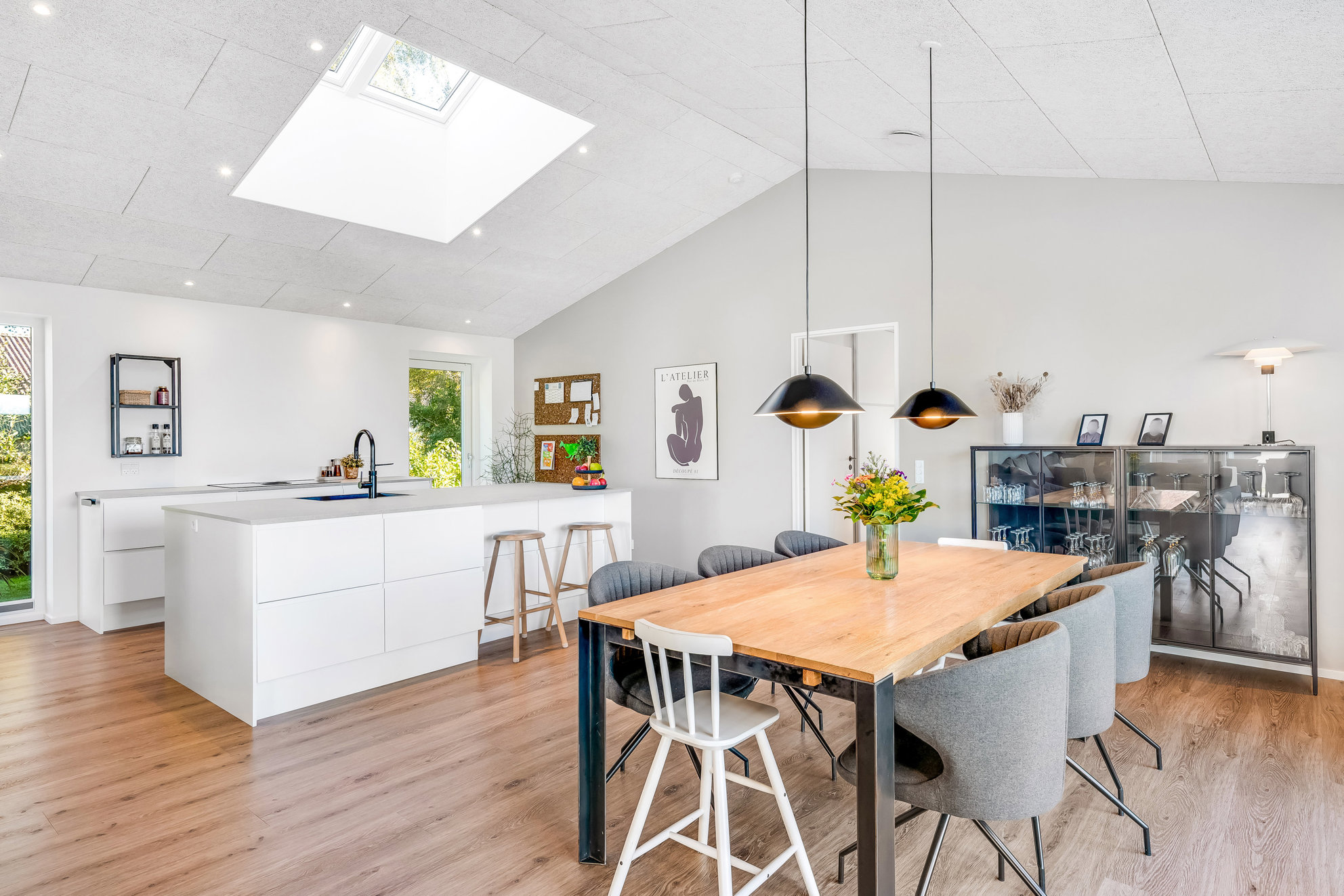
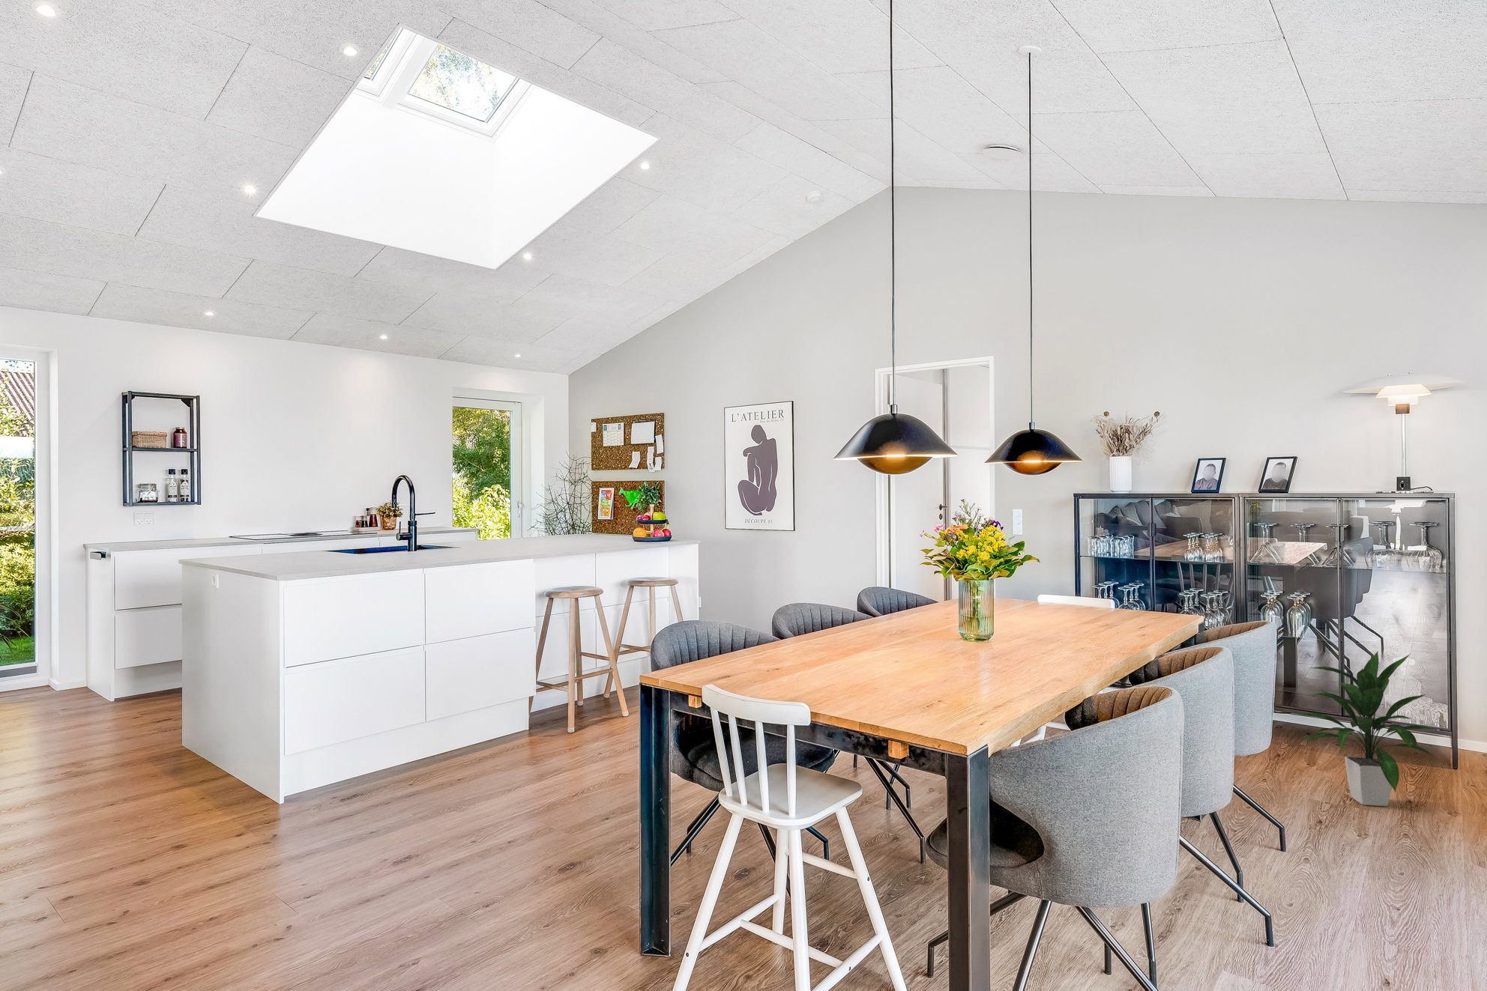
+ indoor plant (1368, 728)
